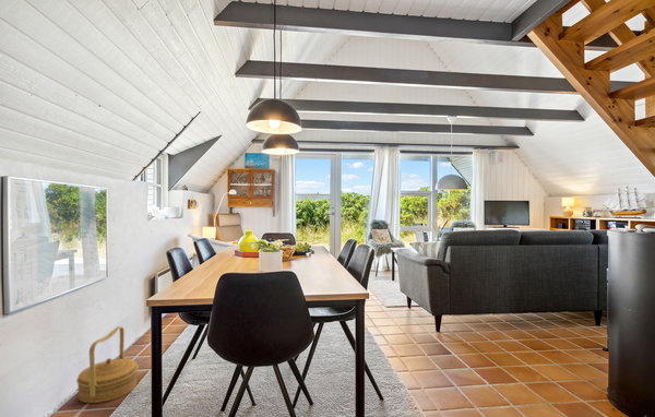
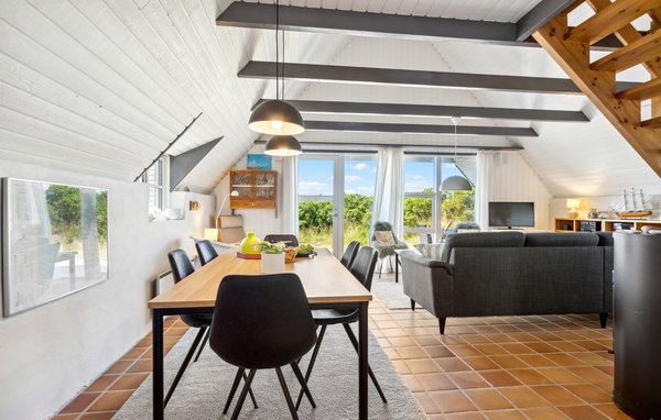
- basket (108, 361)
